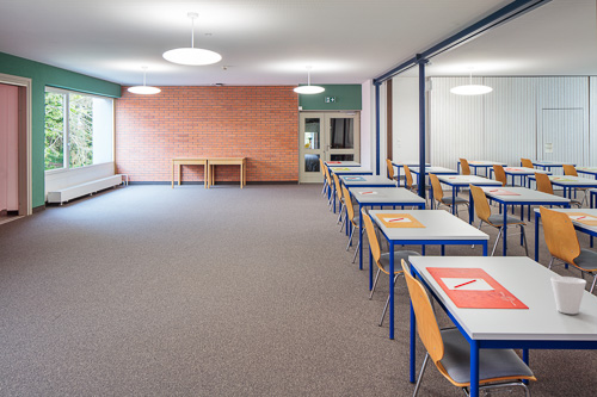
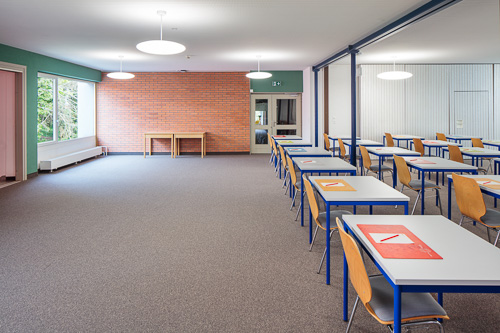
- cup (567, 294)
